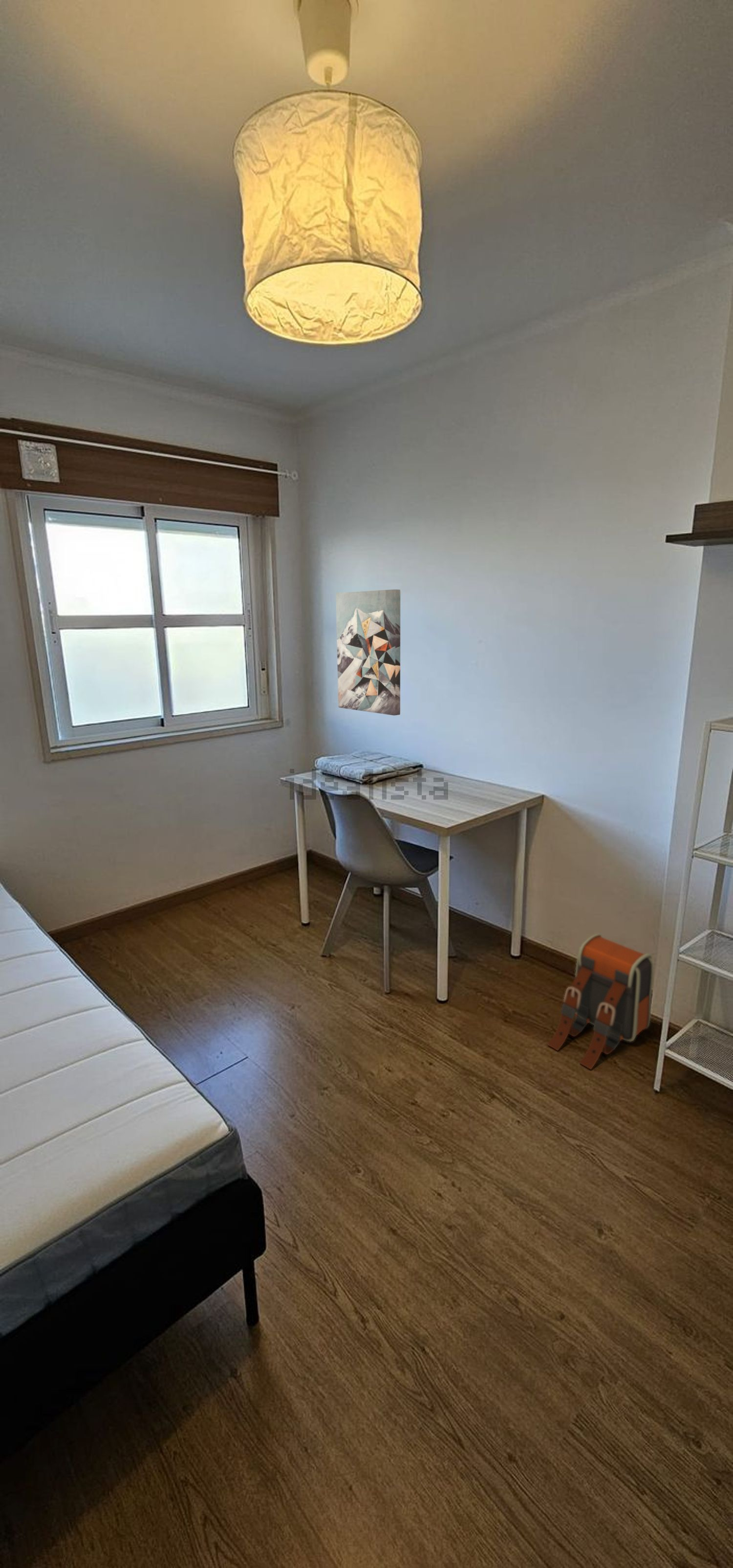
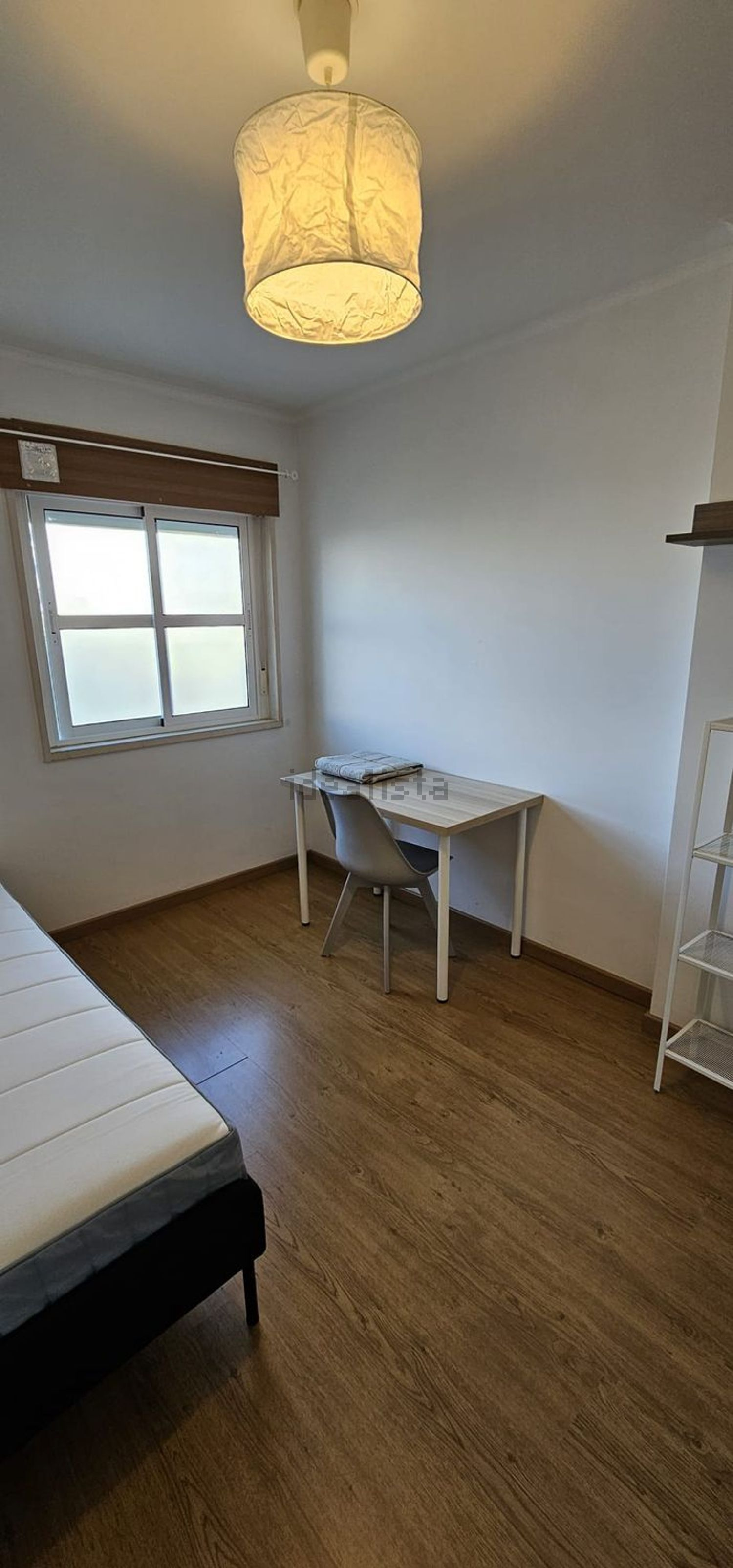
- wall art (367, 652)
- backpack (606, 991)
